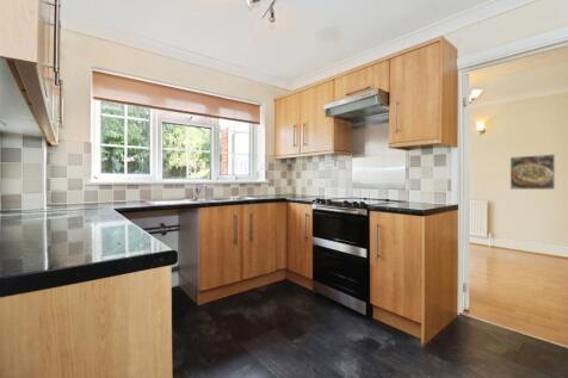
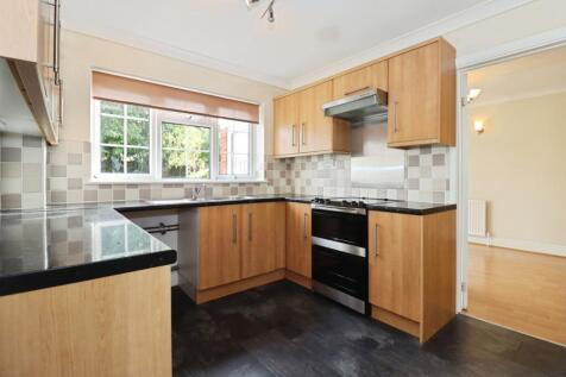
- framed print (531, 172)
